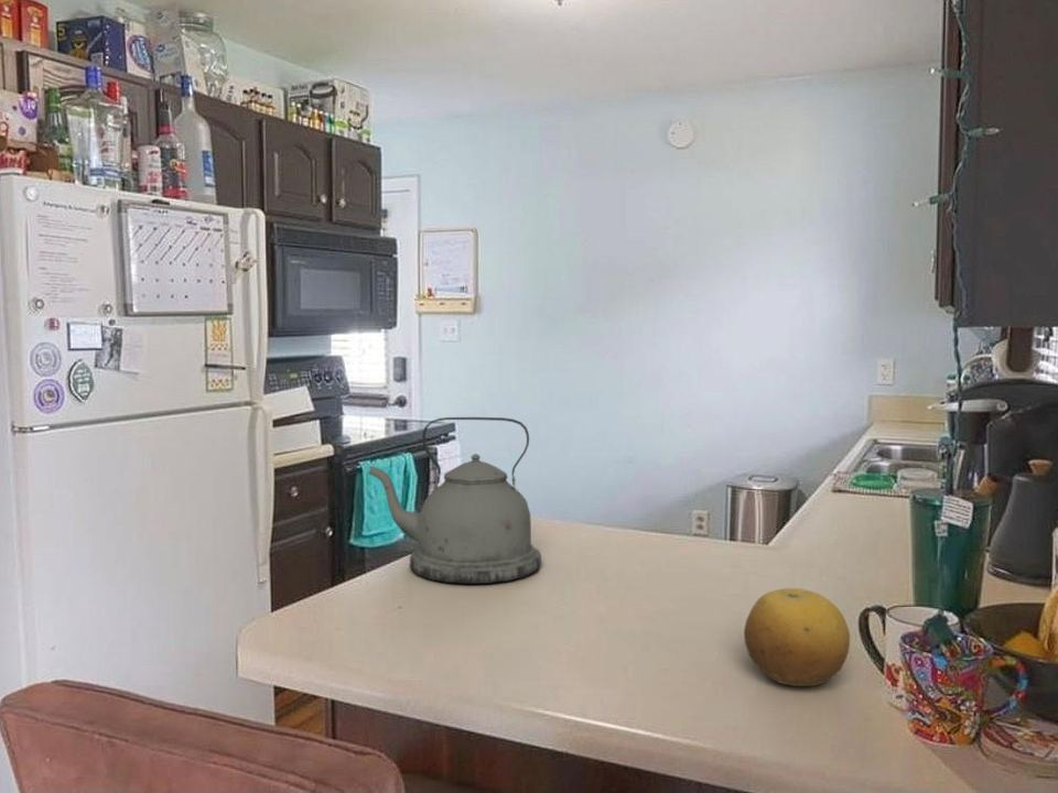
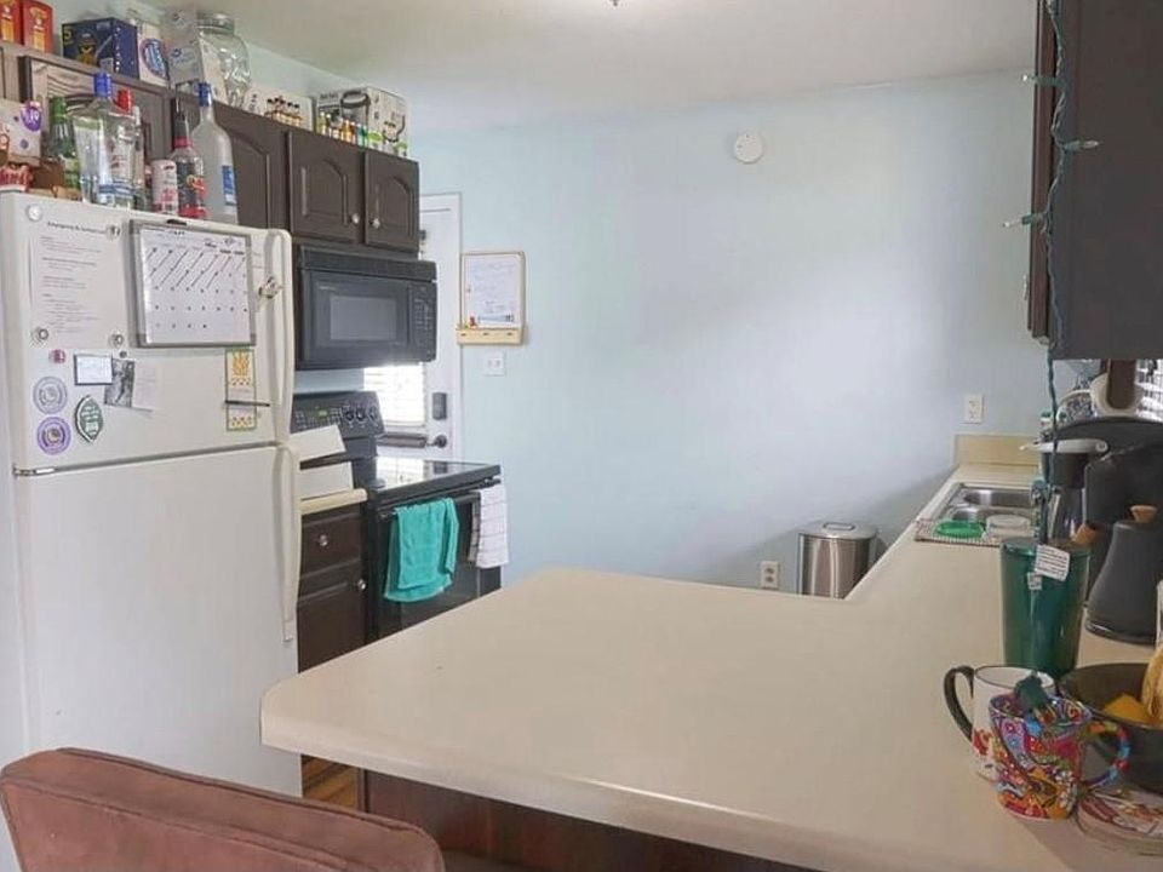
- kettle (466, 492)
- fruit (796, 636)
